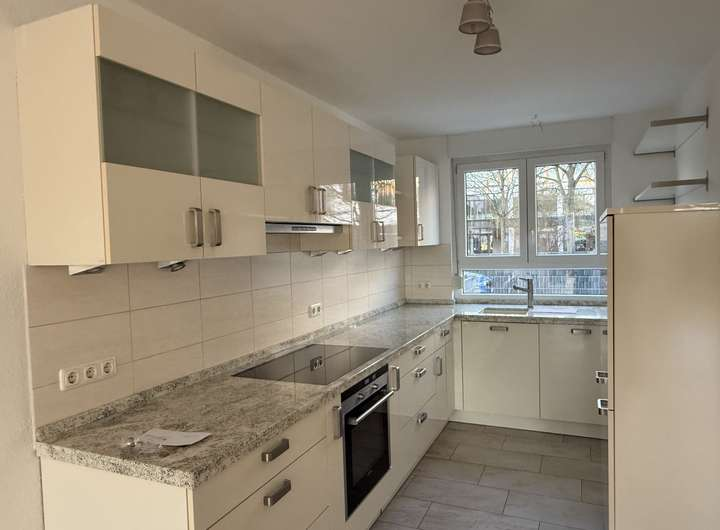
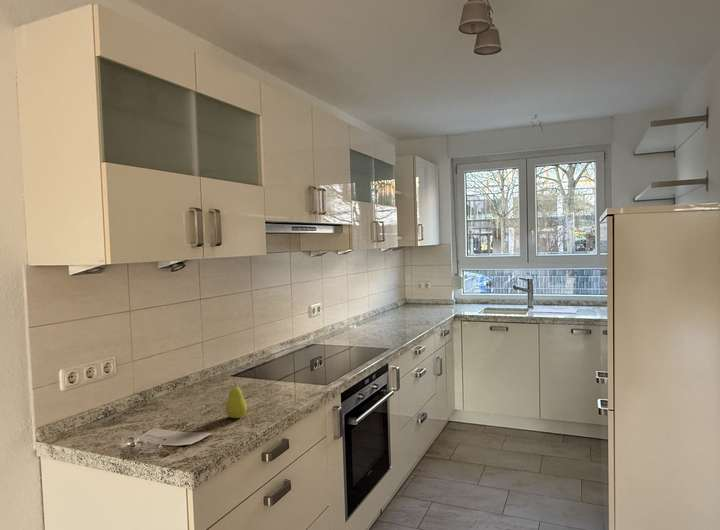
+ fruit (235, 399)
